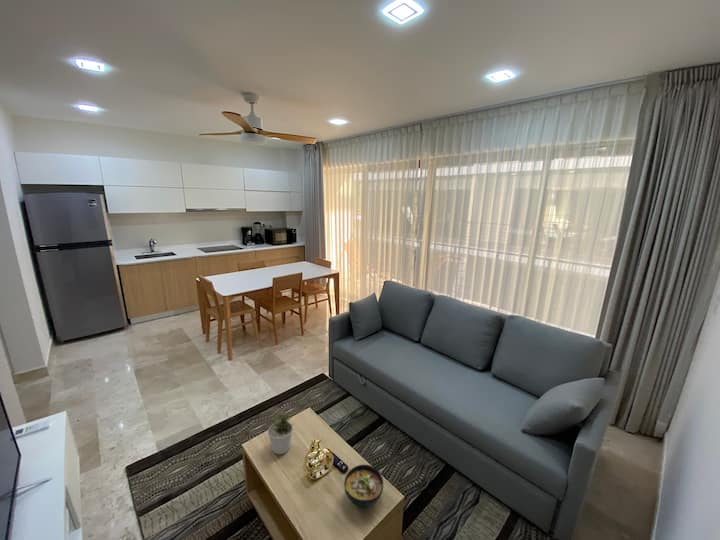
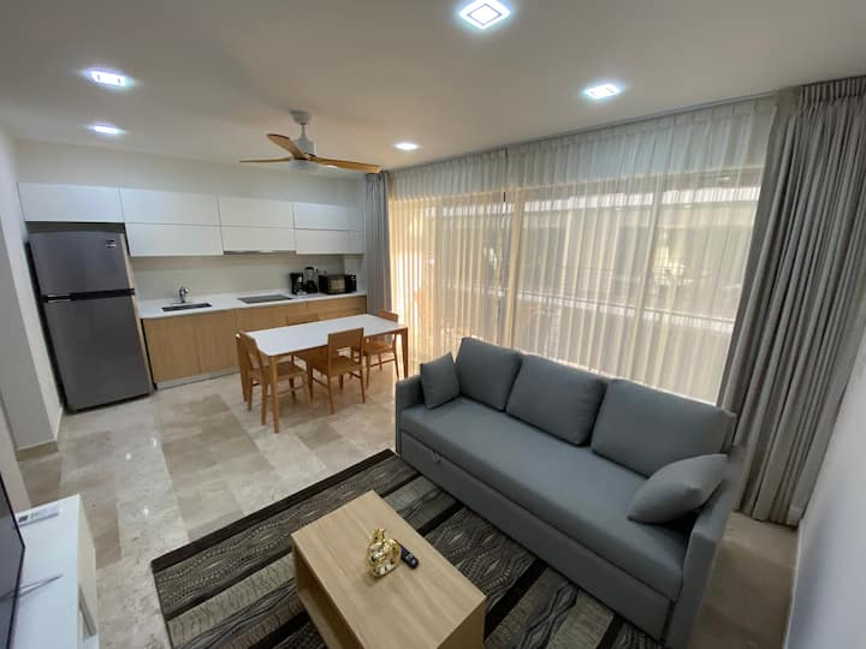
- bowl (363, 488)
- potted plant (281, 431)
